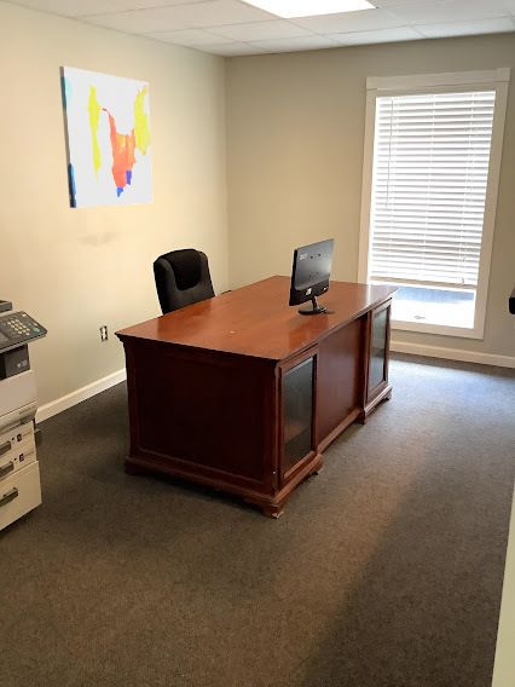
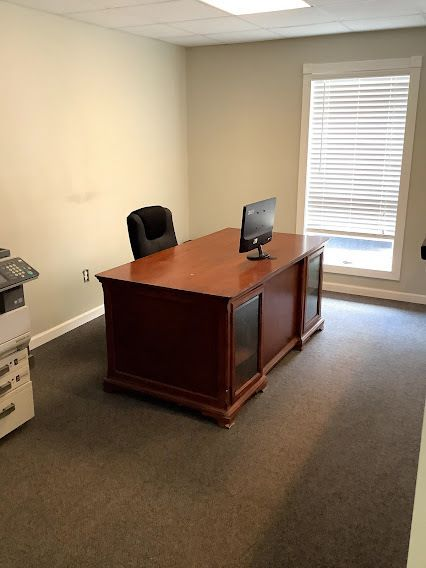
- wall art (110, 142)
